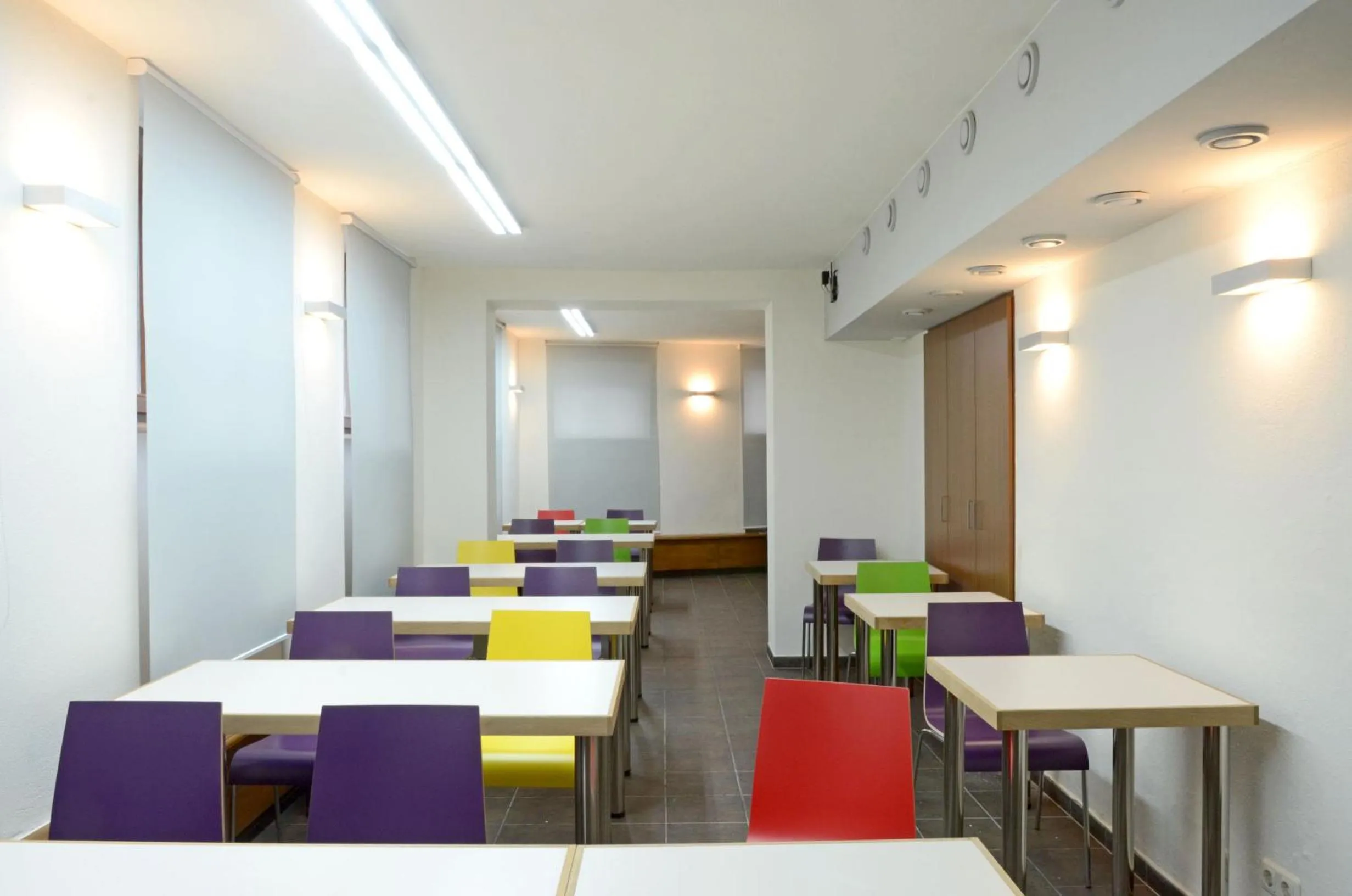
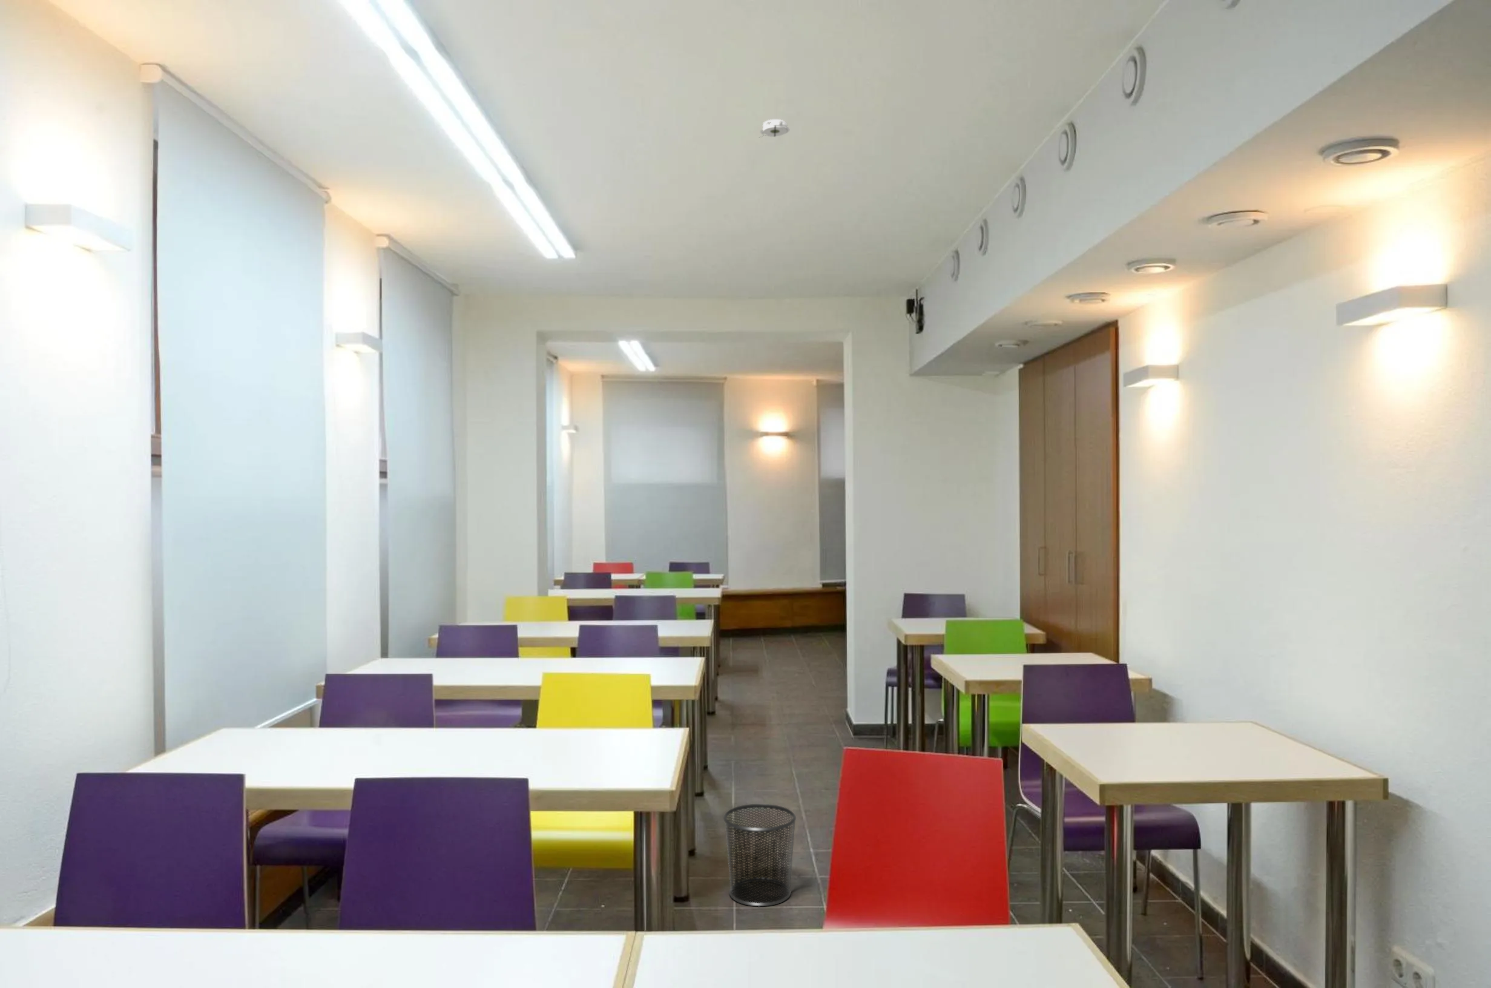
+ waste bin (760, 853)
+ smoke detector (774, 128)
